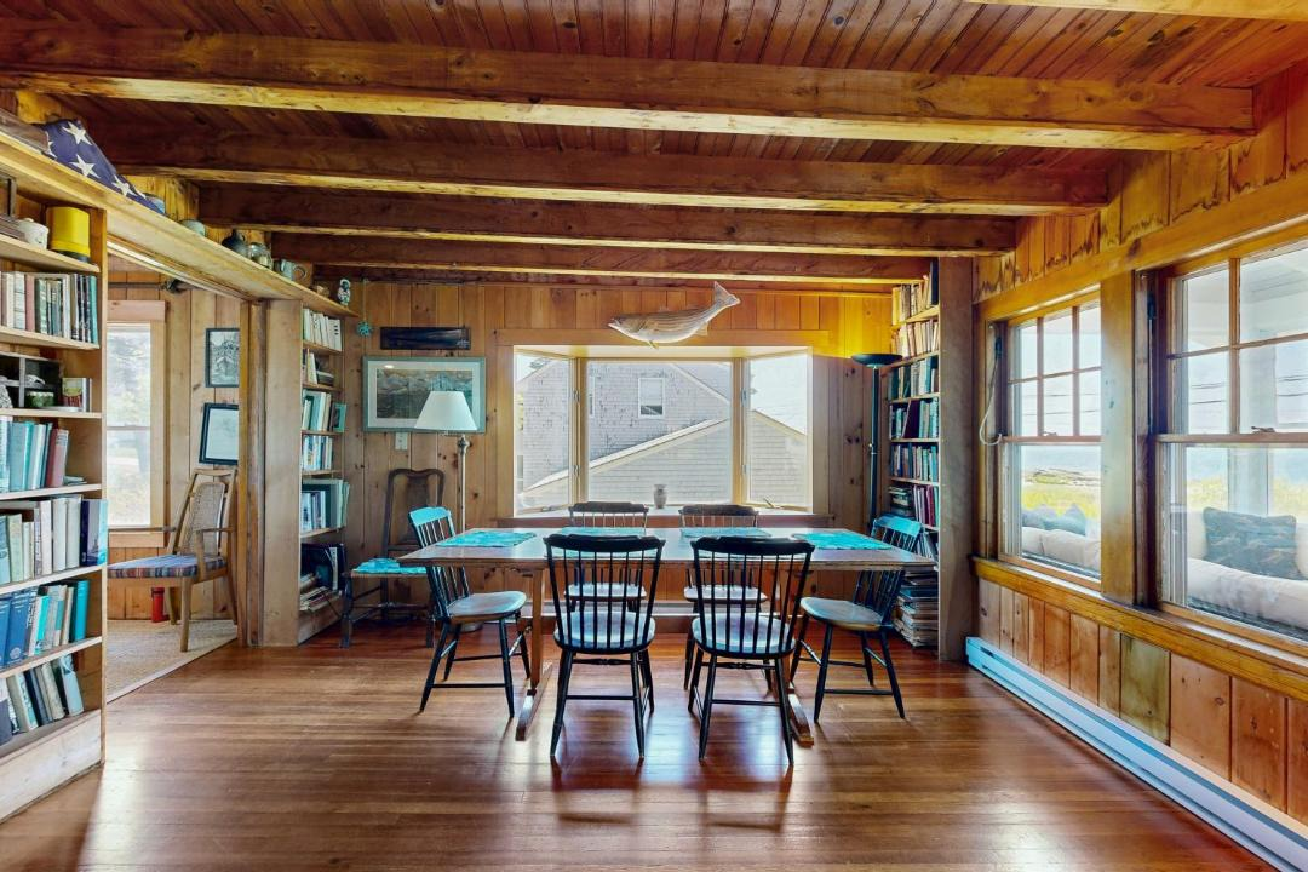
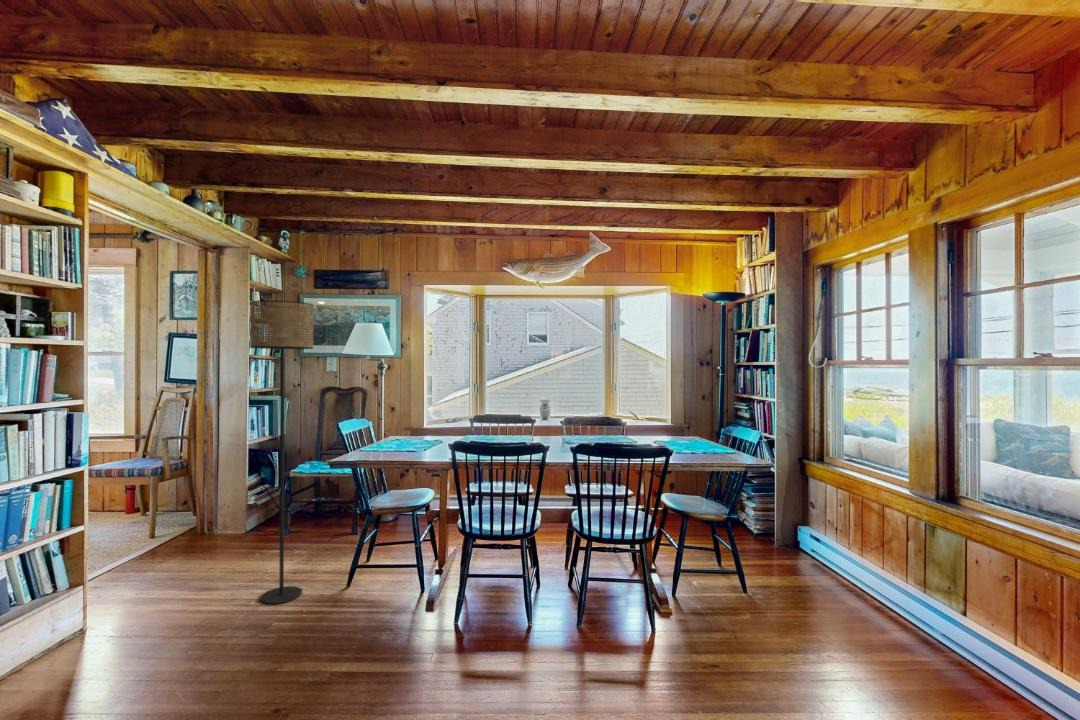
+ floor lamp (282, 449)
